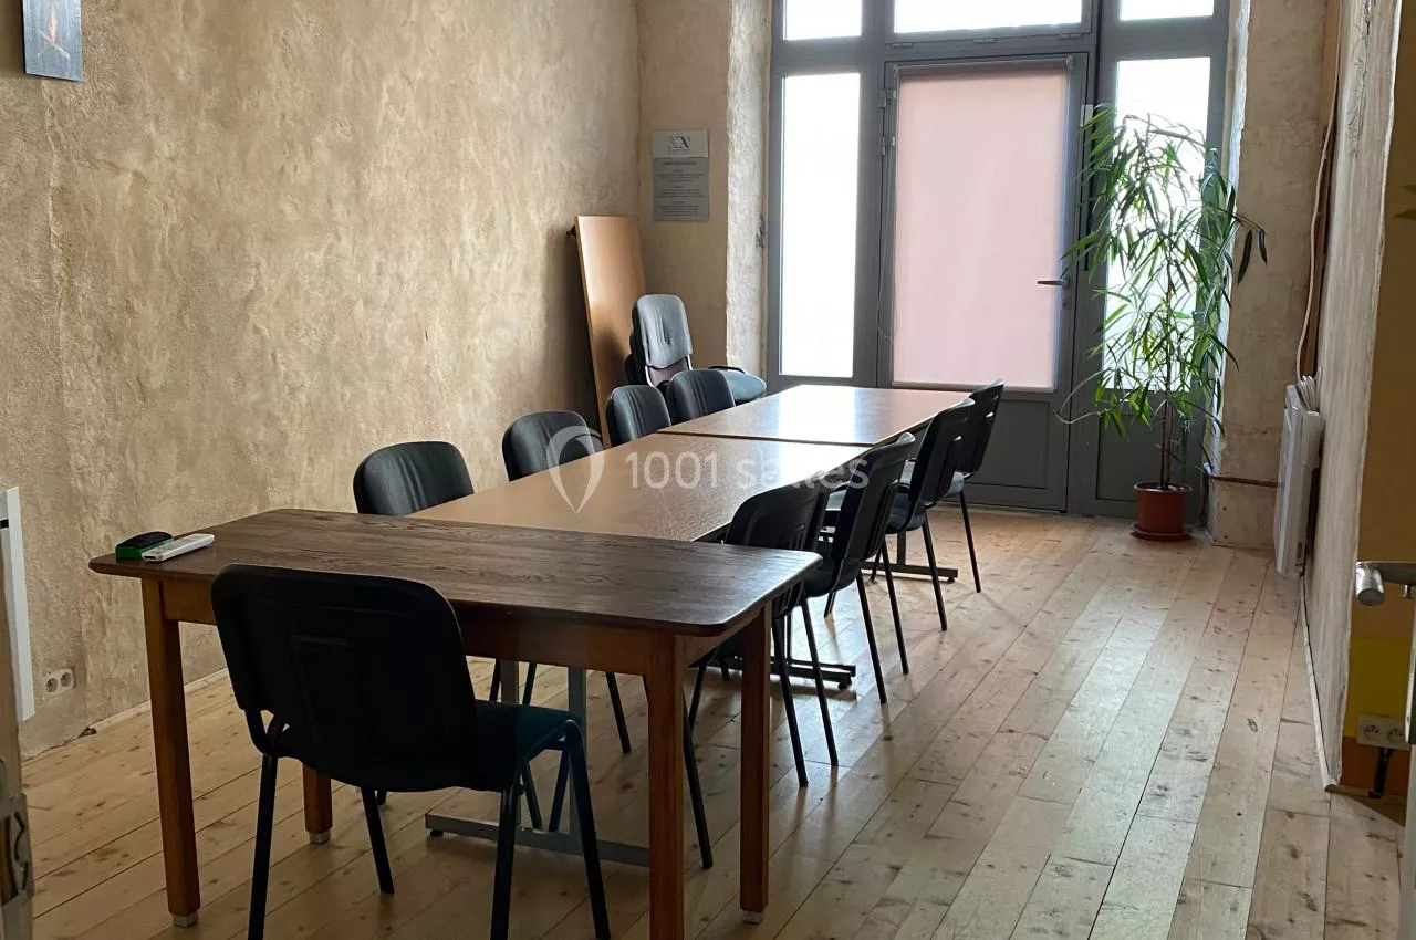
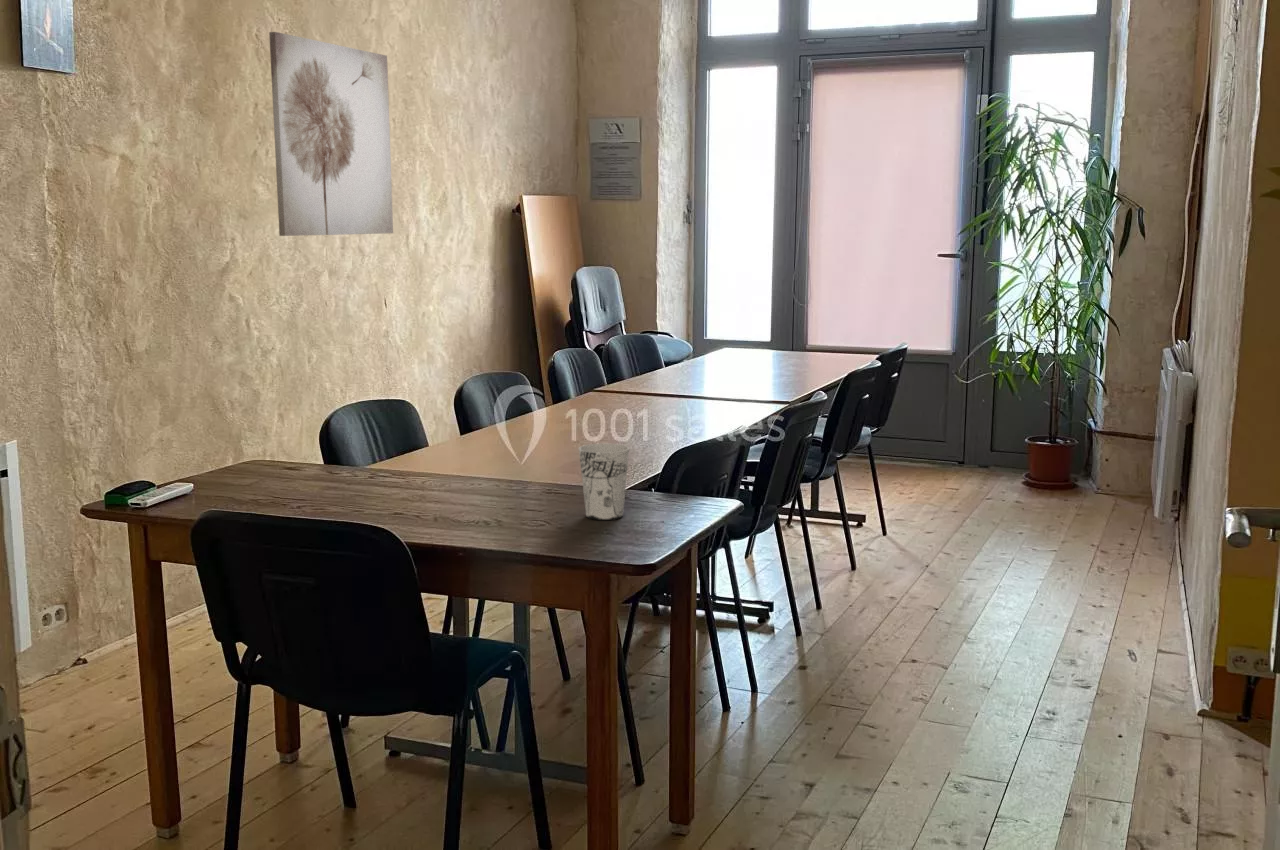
+ cup (604, 482)
+ wall art (336, 140)
